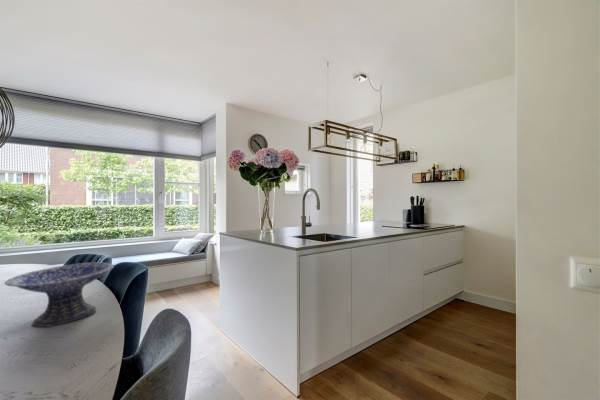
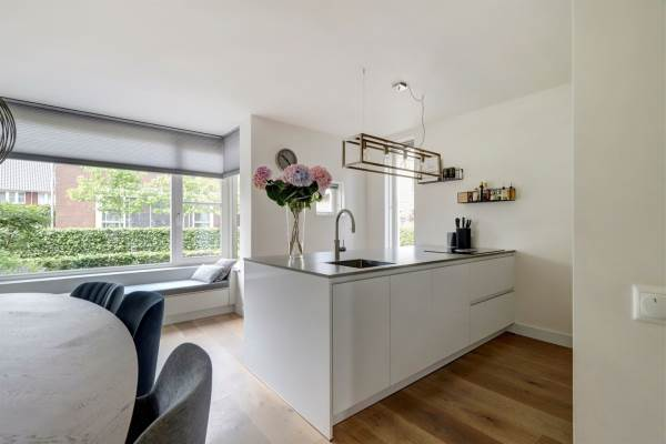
- decorative bowl (65, 293)
